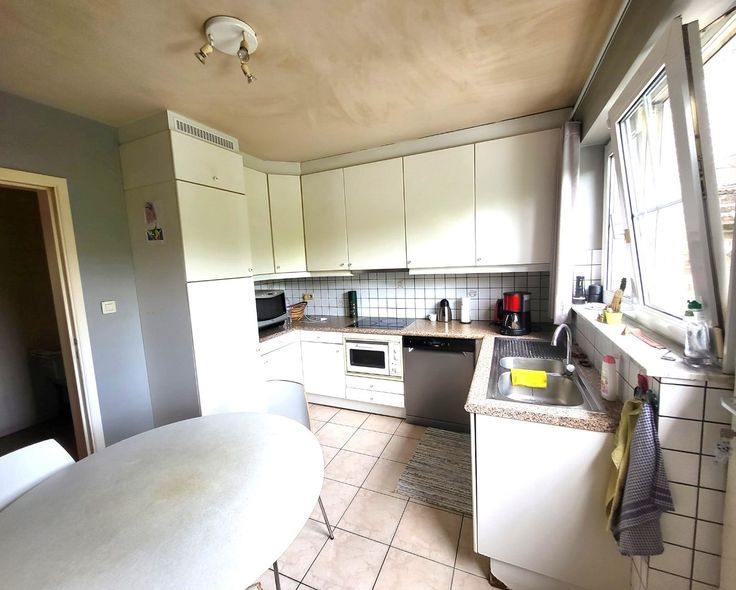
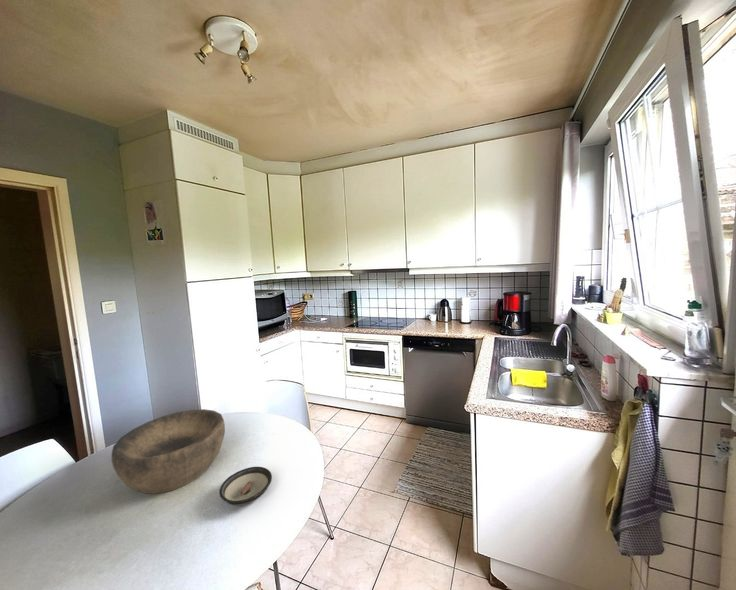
+ saucer (246, 488)
+ bowl (174, 450)
